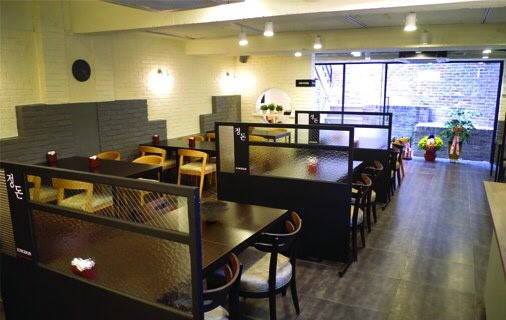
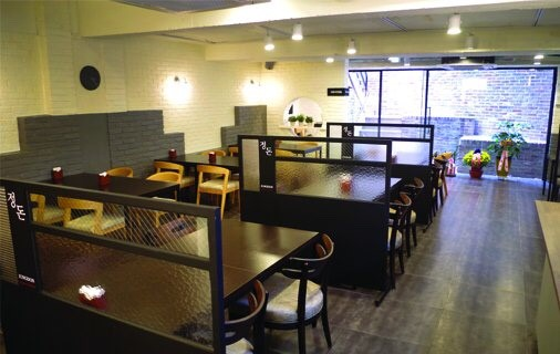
- bowl (213, 212)
